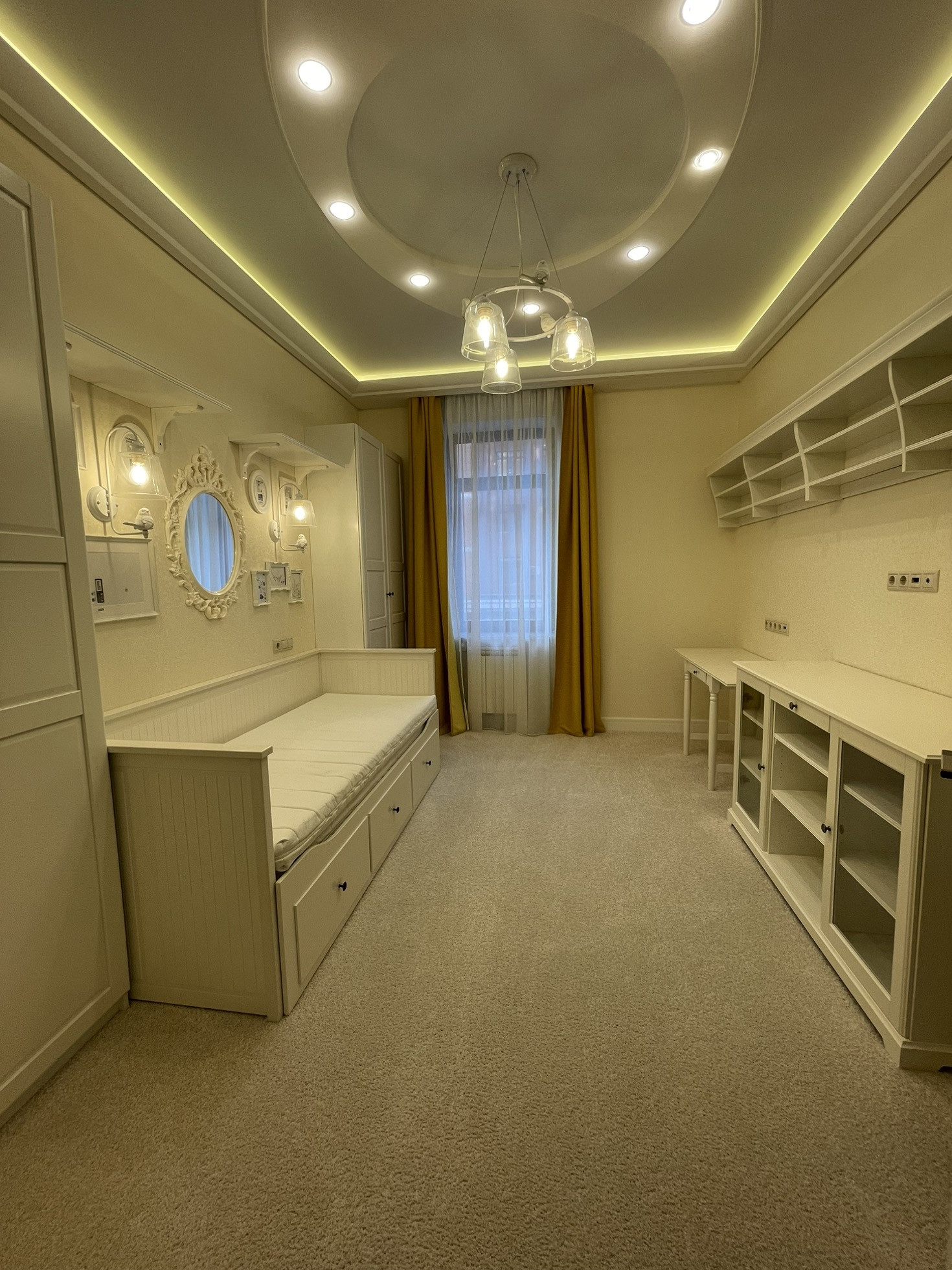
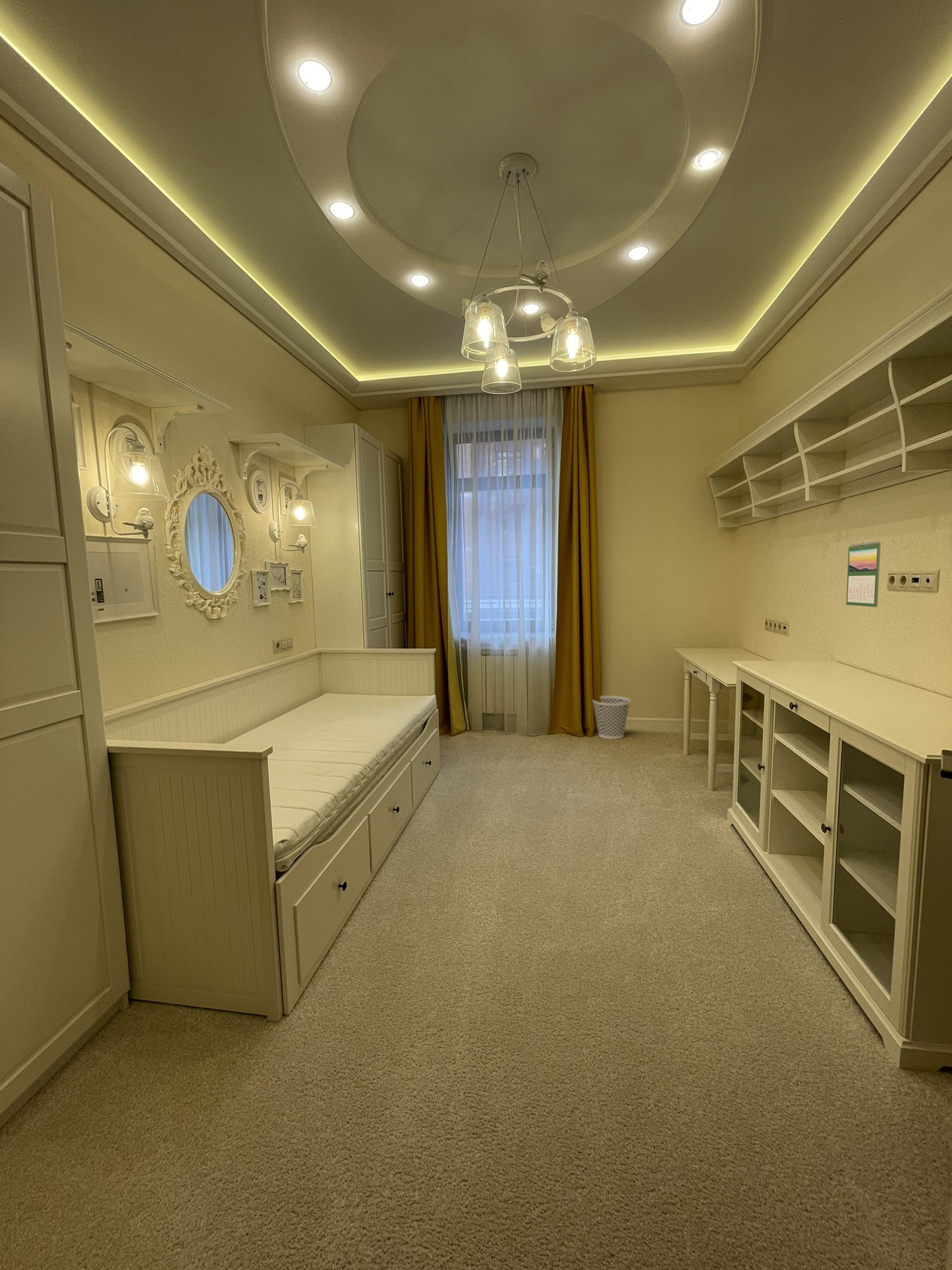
+ wastebasket (611, 717)
+ calendar (862, 573)
